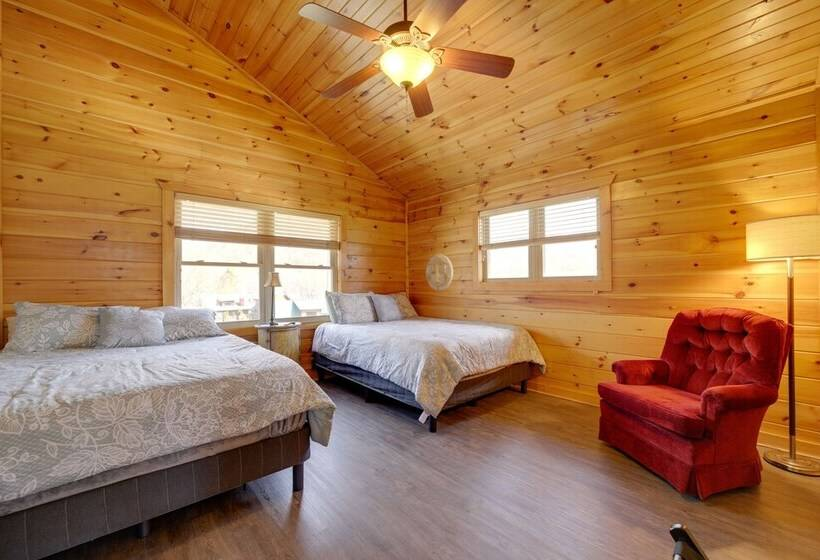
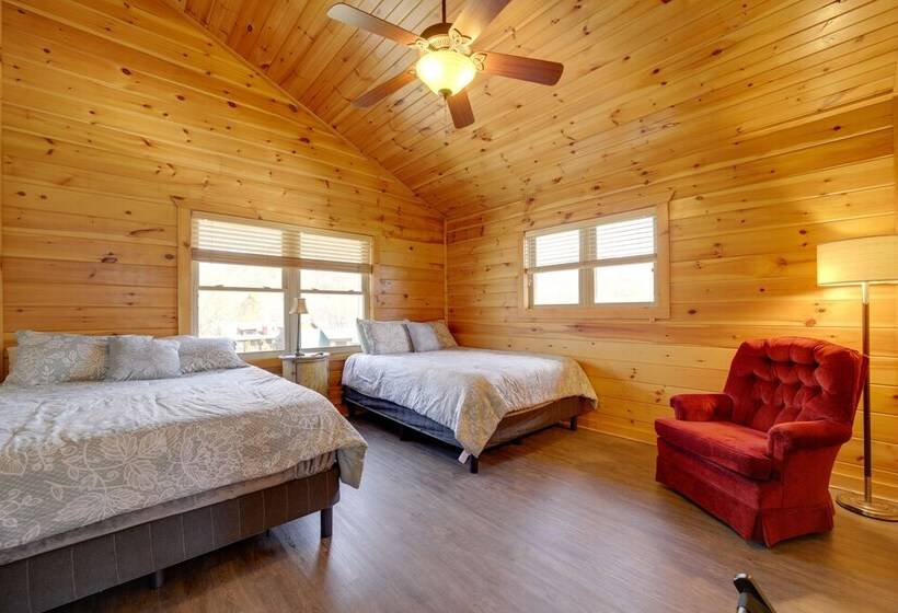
- wall decoration (438, 272)
